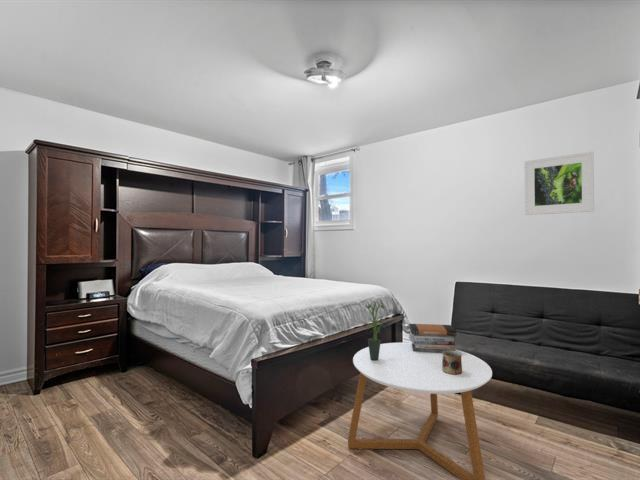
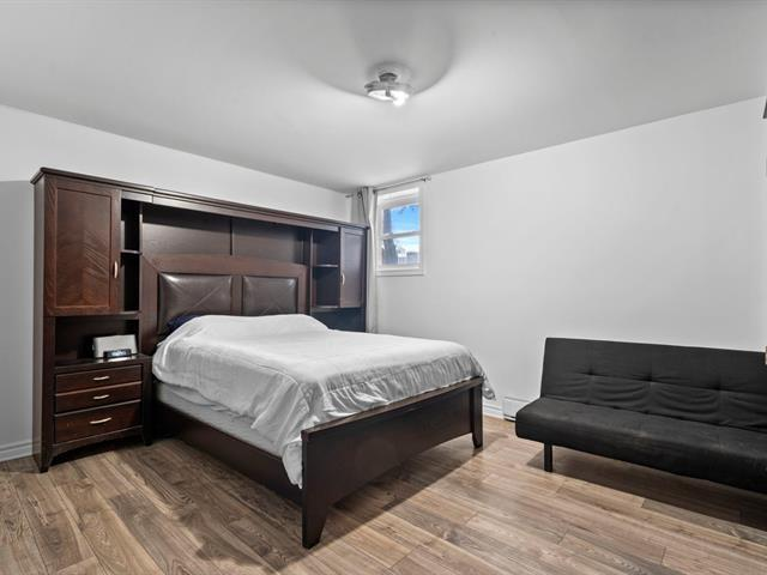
- mug (451, 361)
- coffee table (419, 392)
- book stack (431, 337)
- potted plant (375, 329)
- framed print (557, 185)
